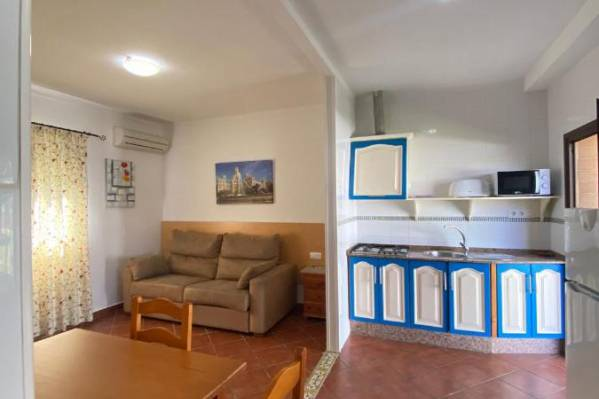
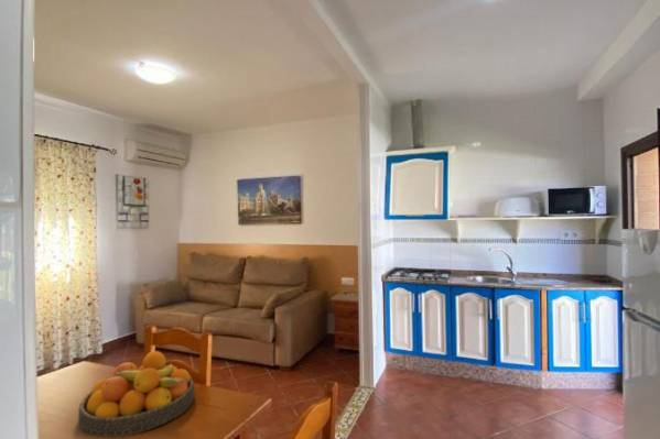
+ fruit bowl (140, 384)
